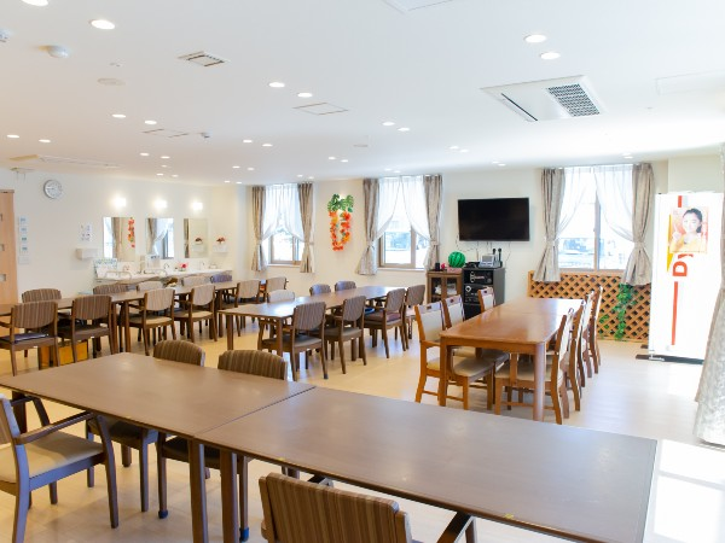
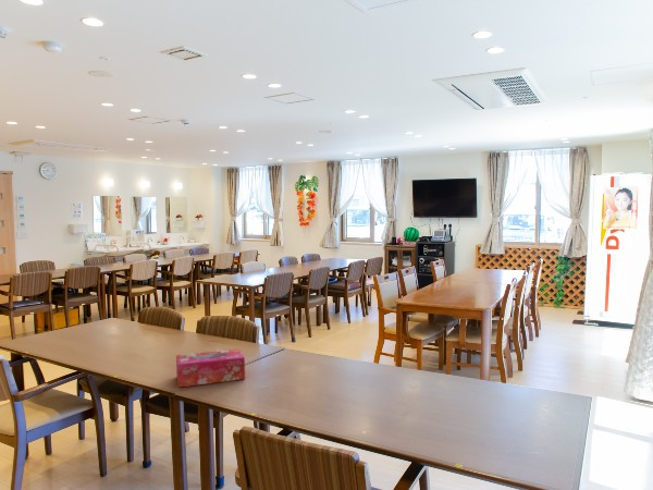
+ tissue box (210, 367)
